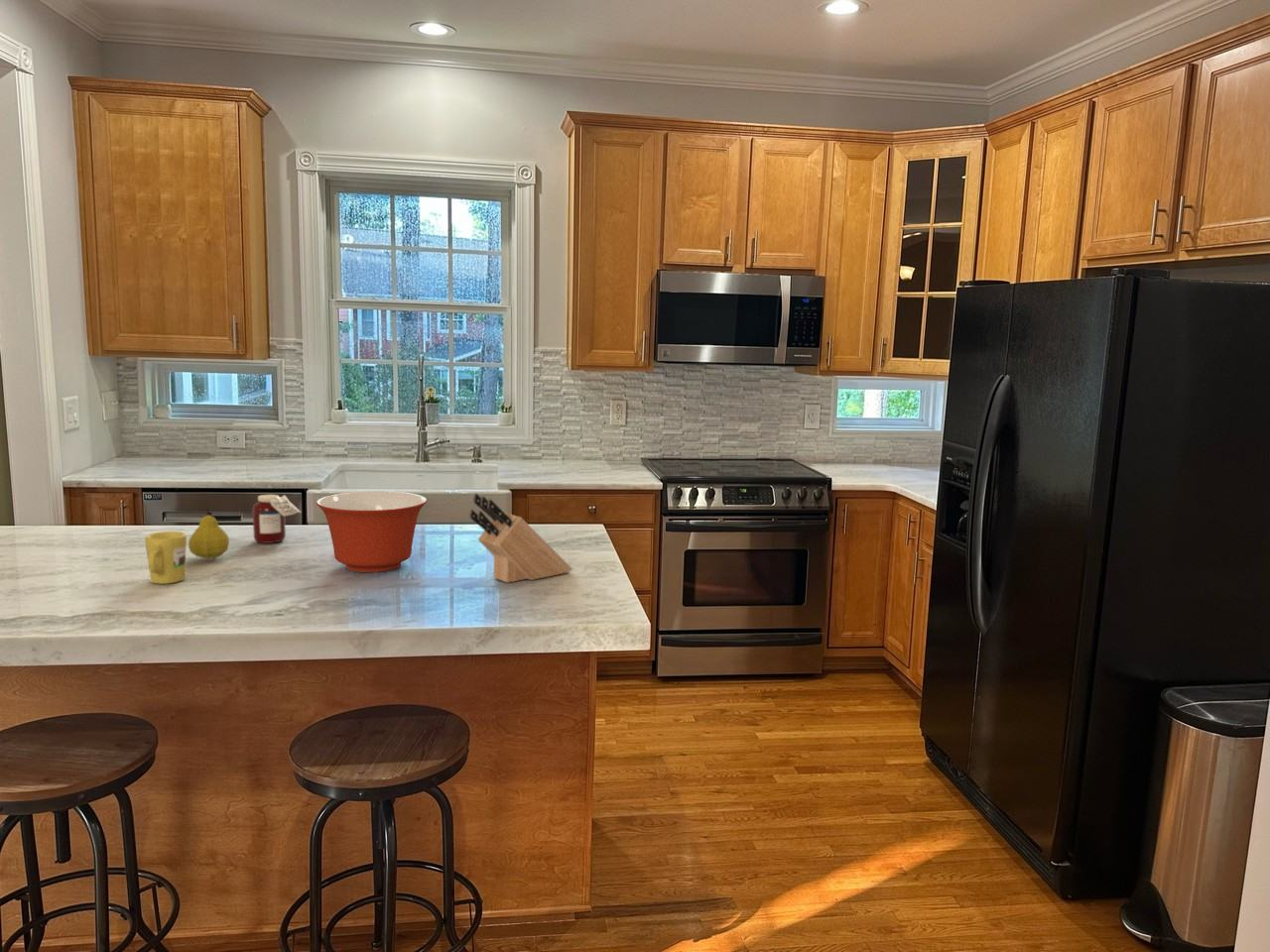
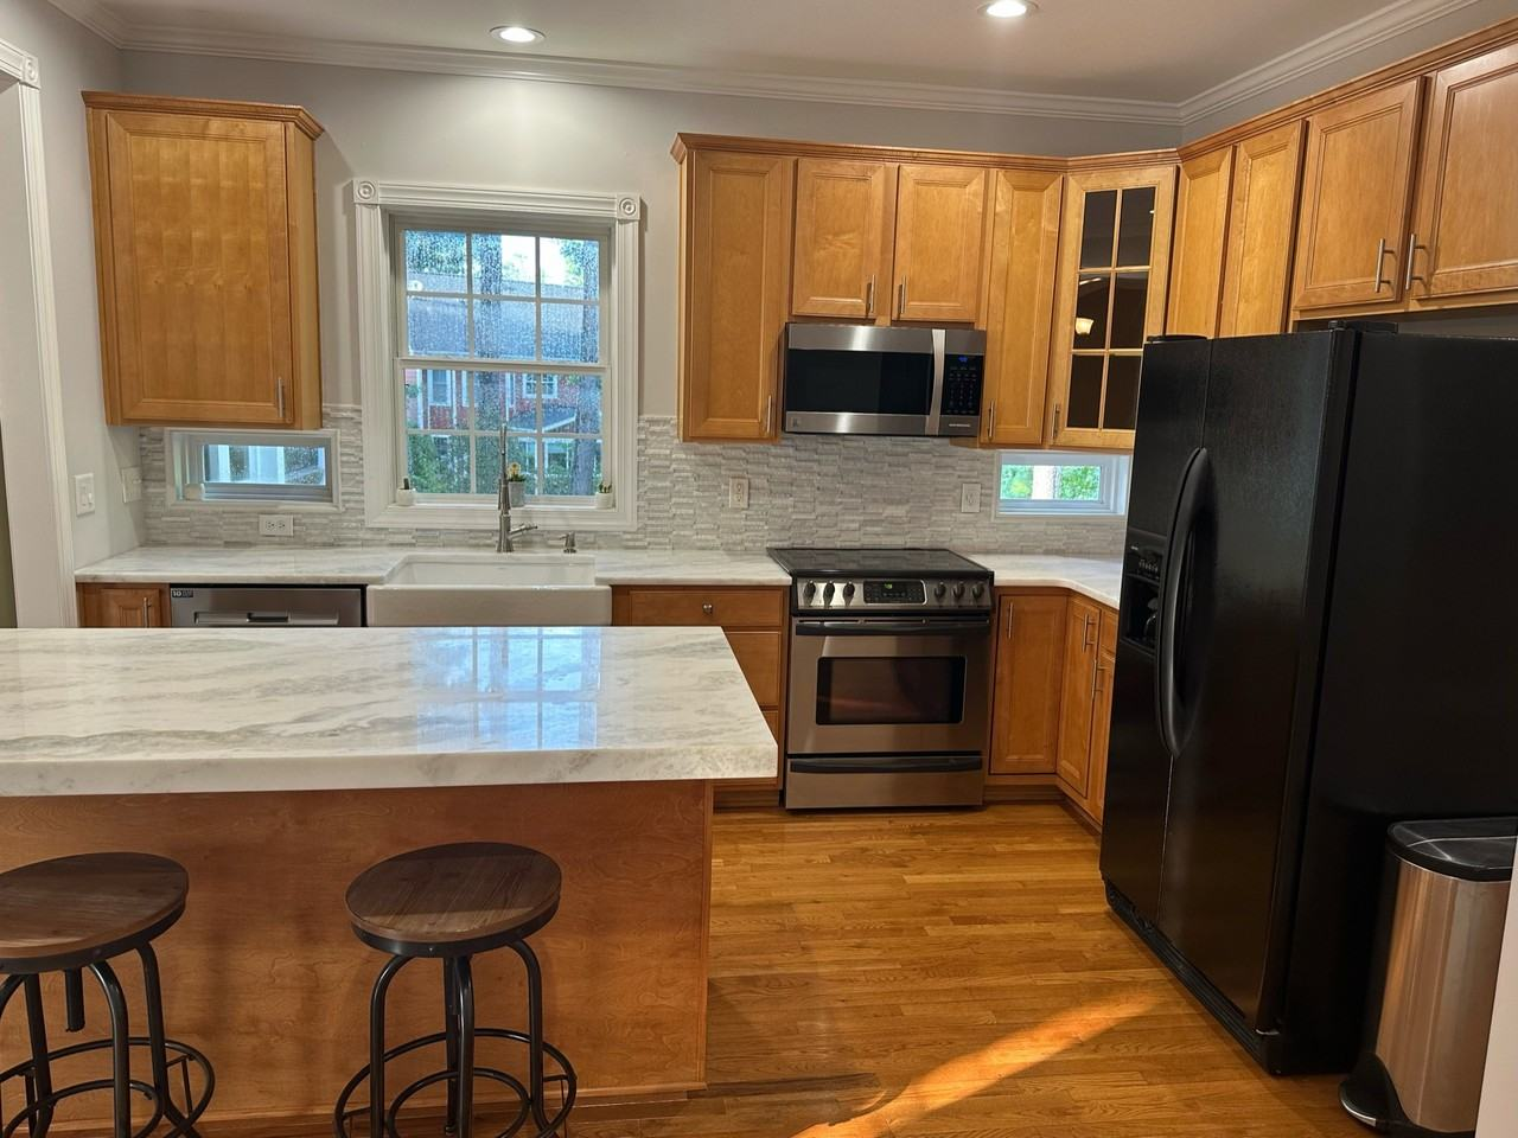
- mug (163, 559)
- fruit (208, 534)
- mixing bowl (373, 533)
- knife block (519, 534)
- jar (274, 519)
